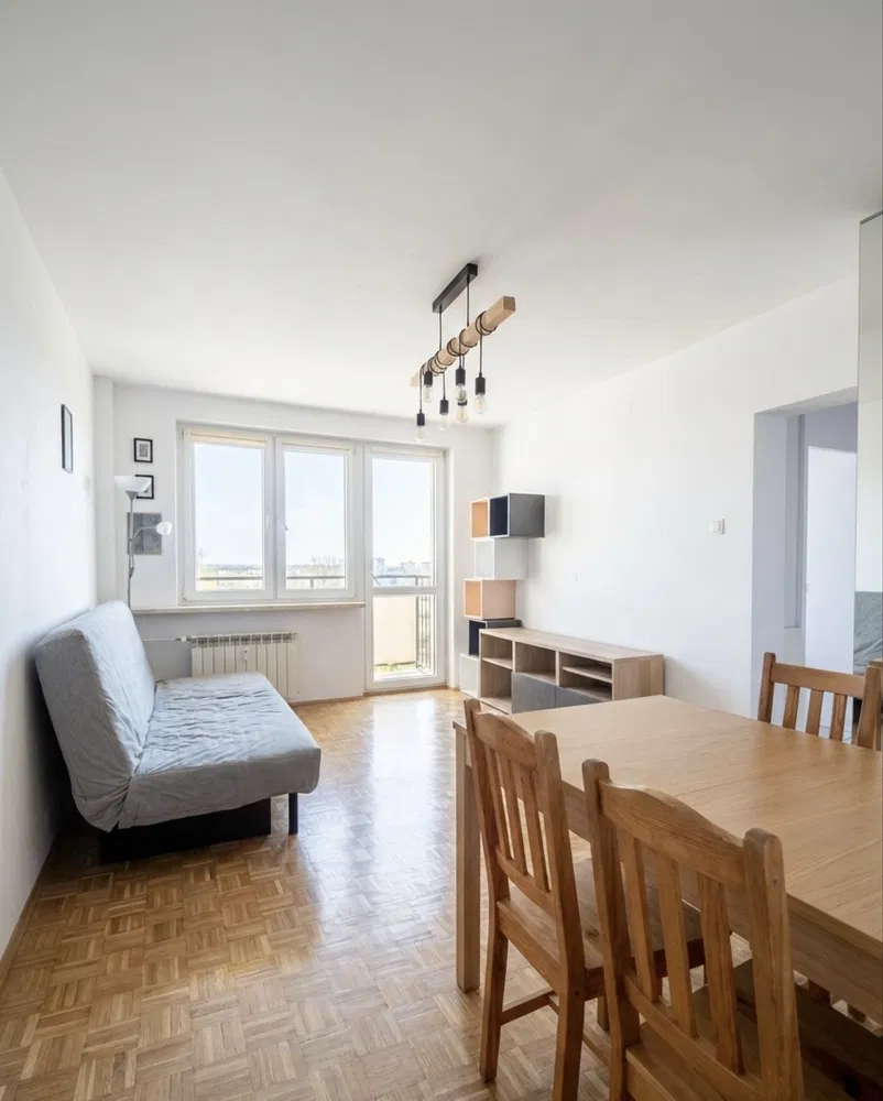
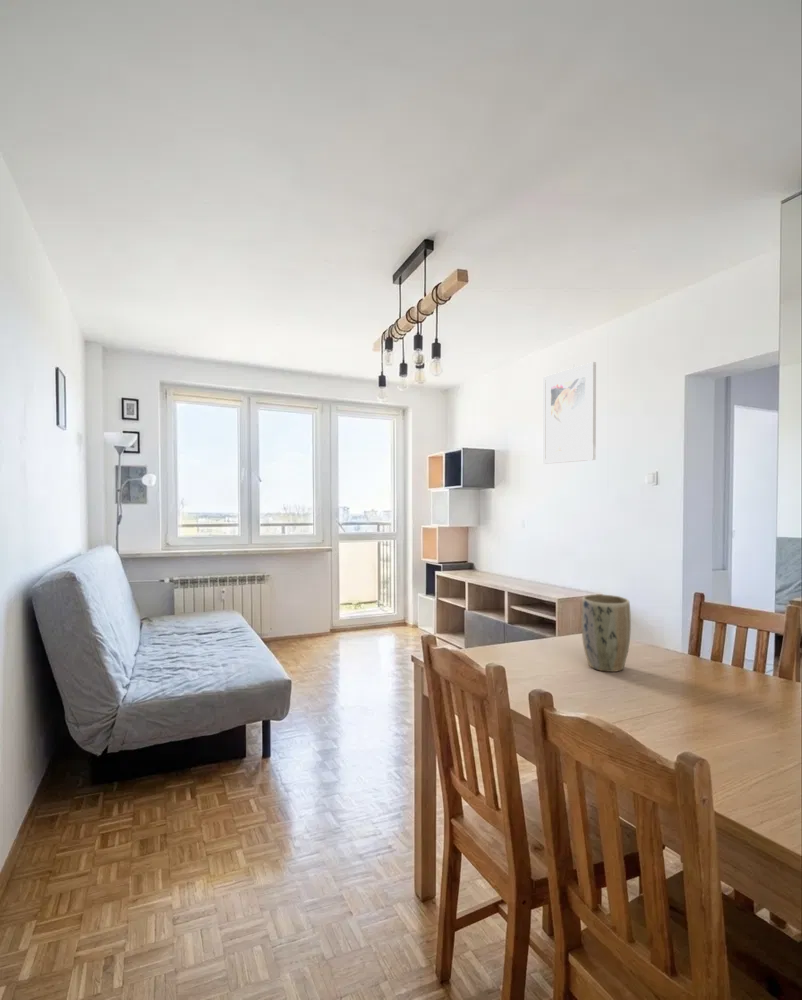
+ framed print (567, 416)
+ plant pot (605, 632)
